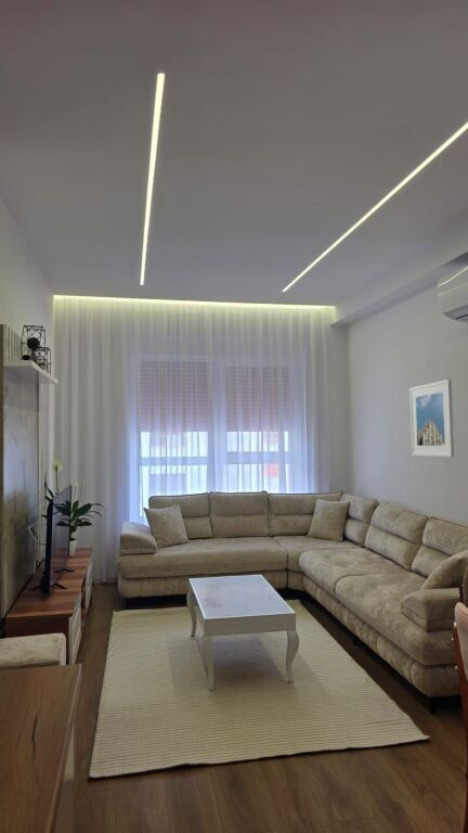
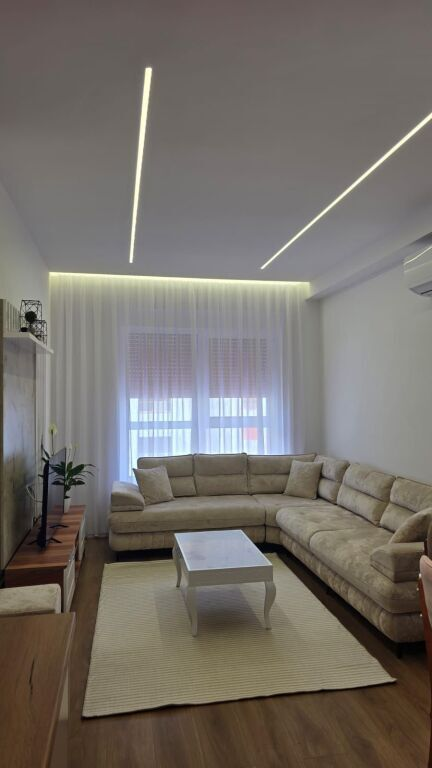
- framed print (430, 420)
